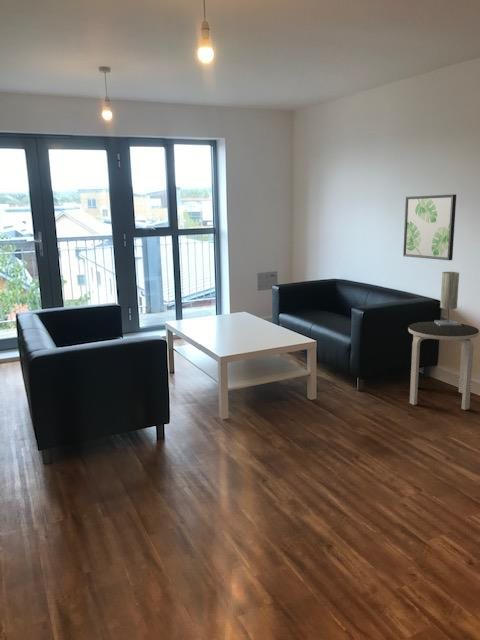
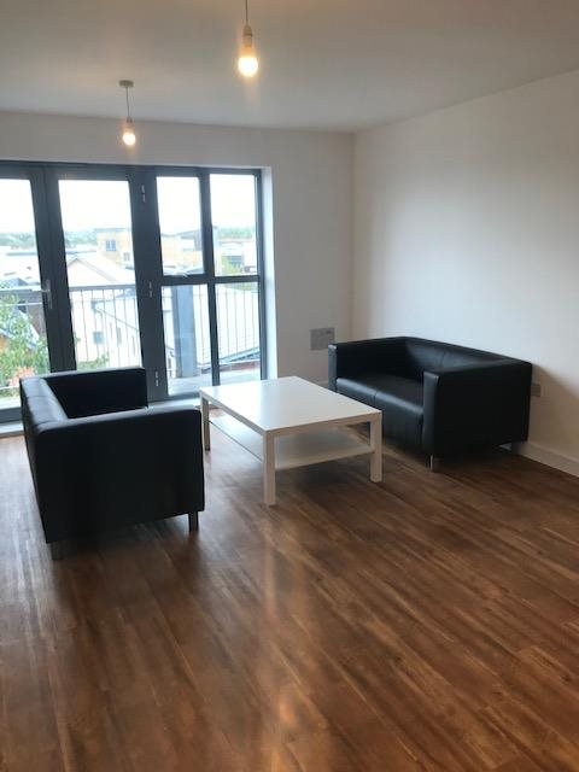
- wall art (428, 227)
- table lamp (449, 298)
- side table (460, 363)
